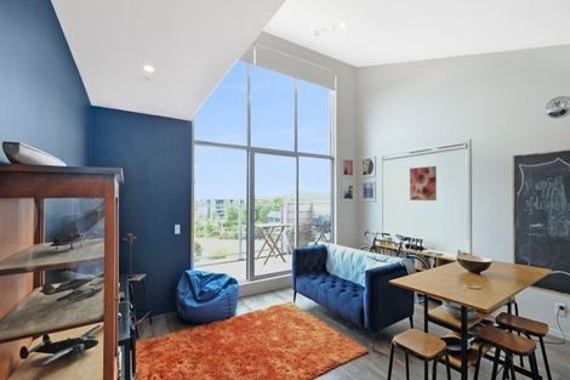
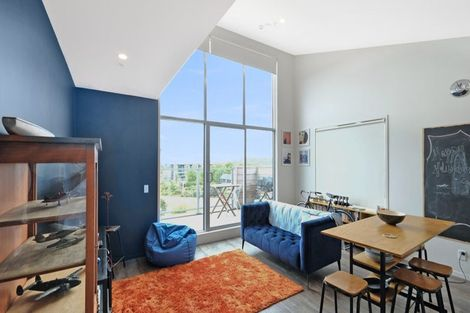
- wall art (422, 183)
